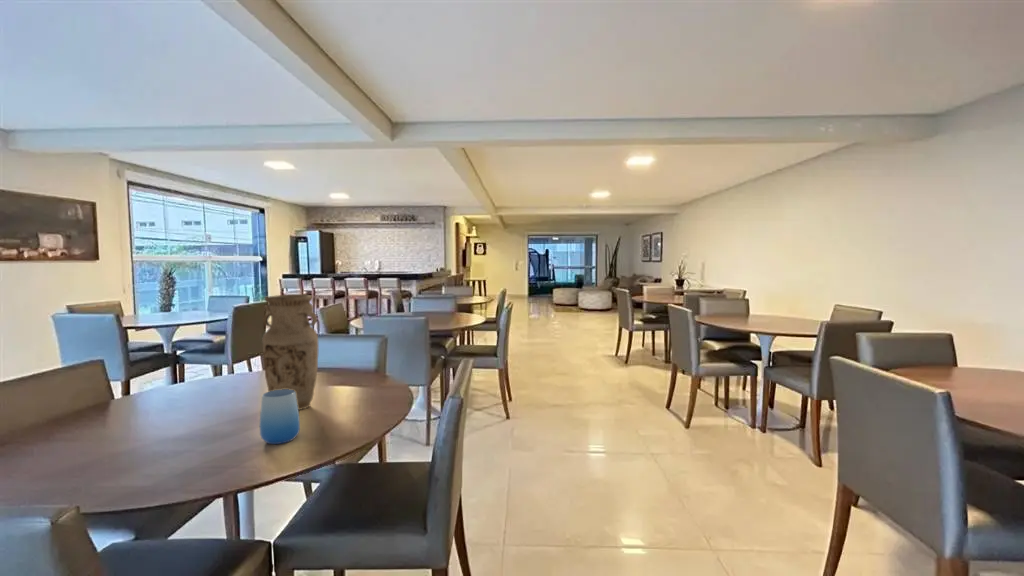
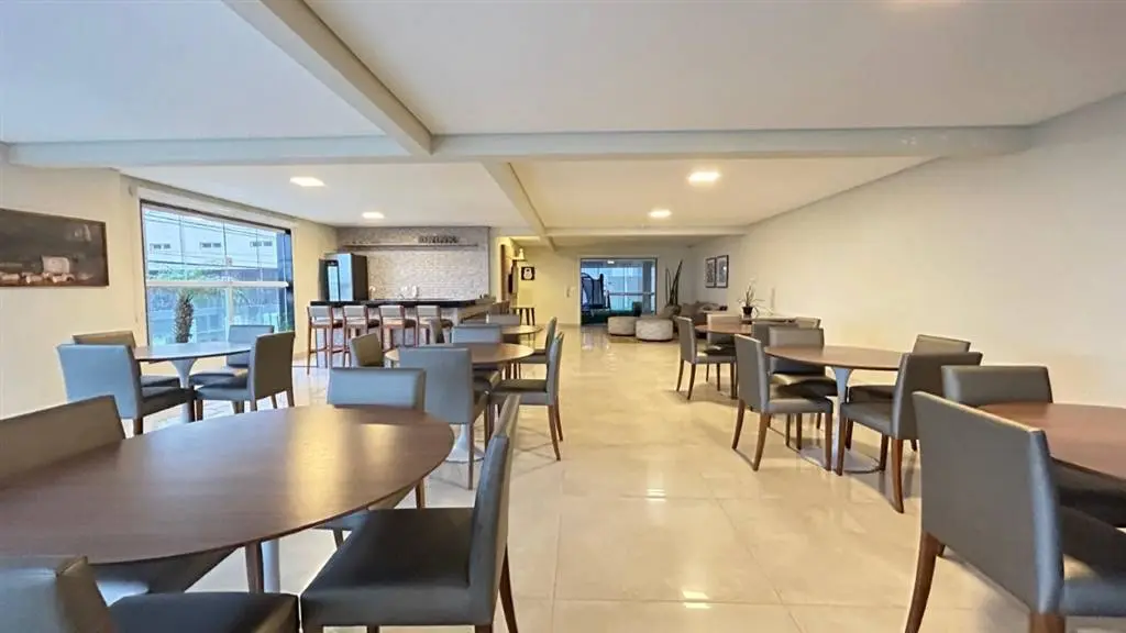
- cup (279, 416)
- vase (290, 351)
